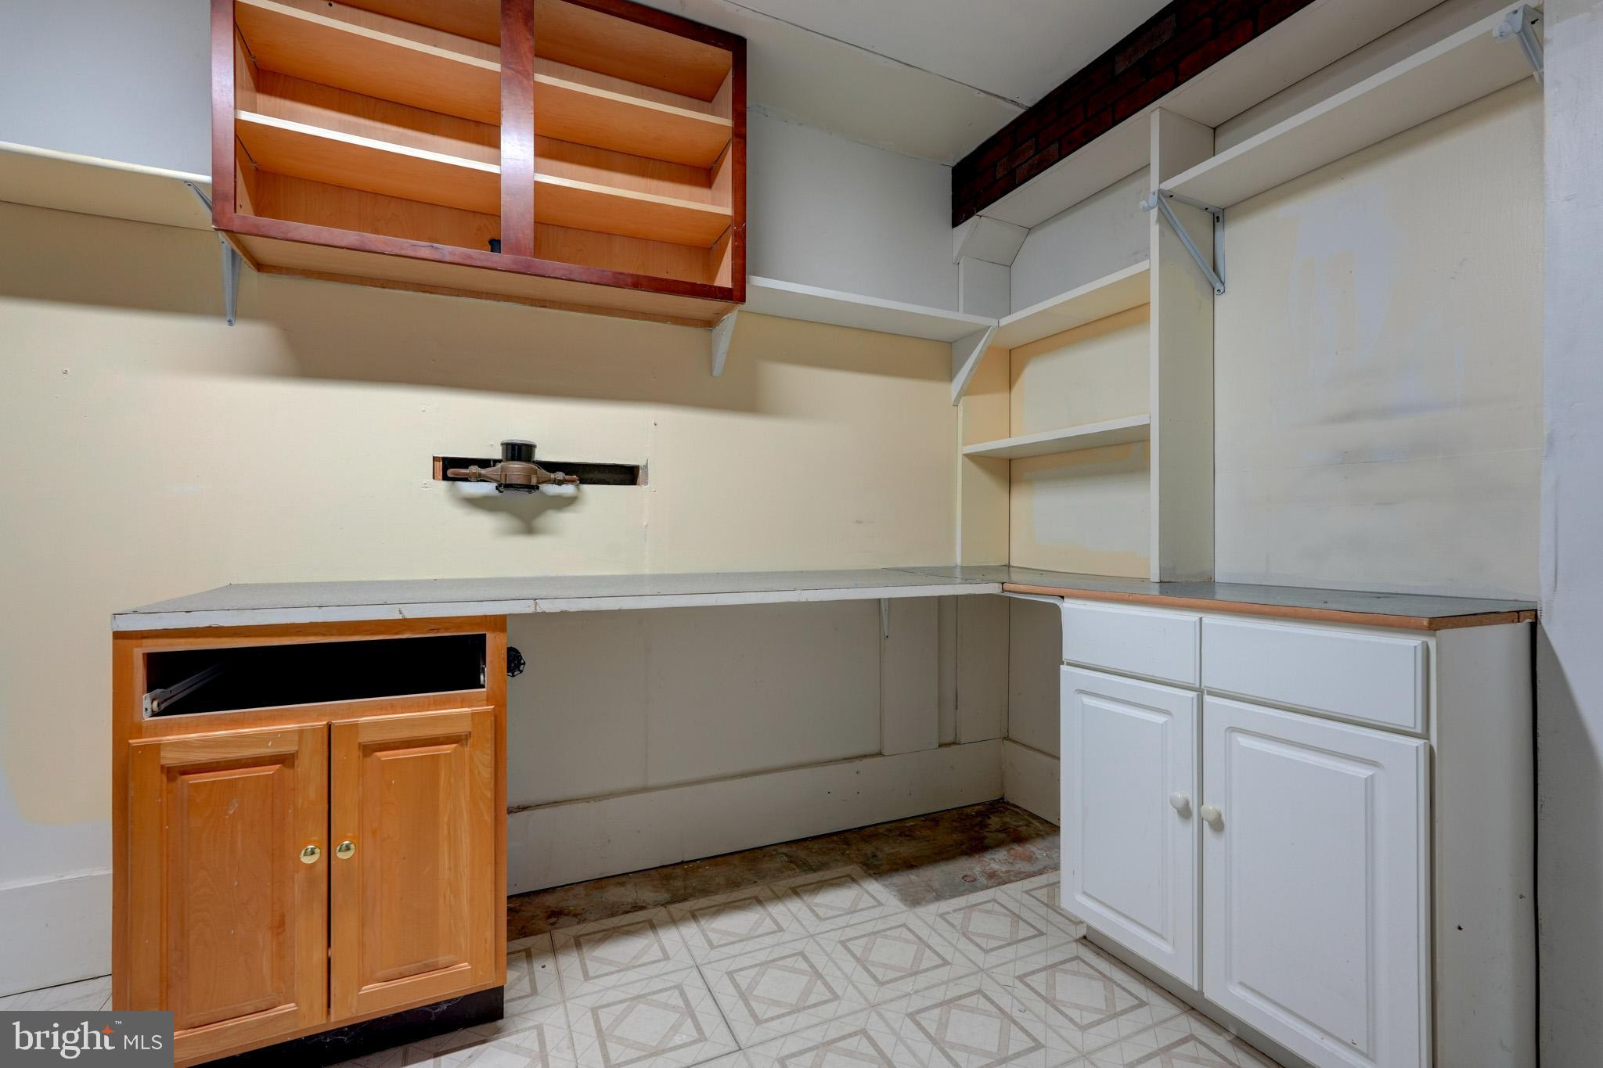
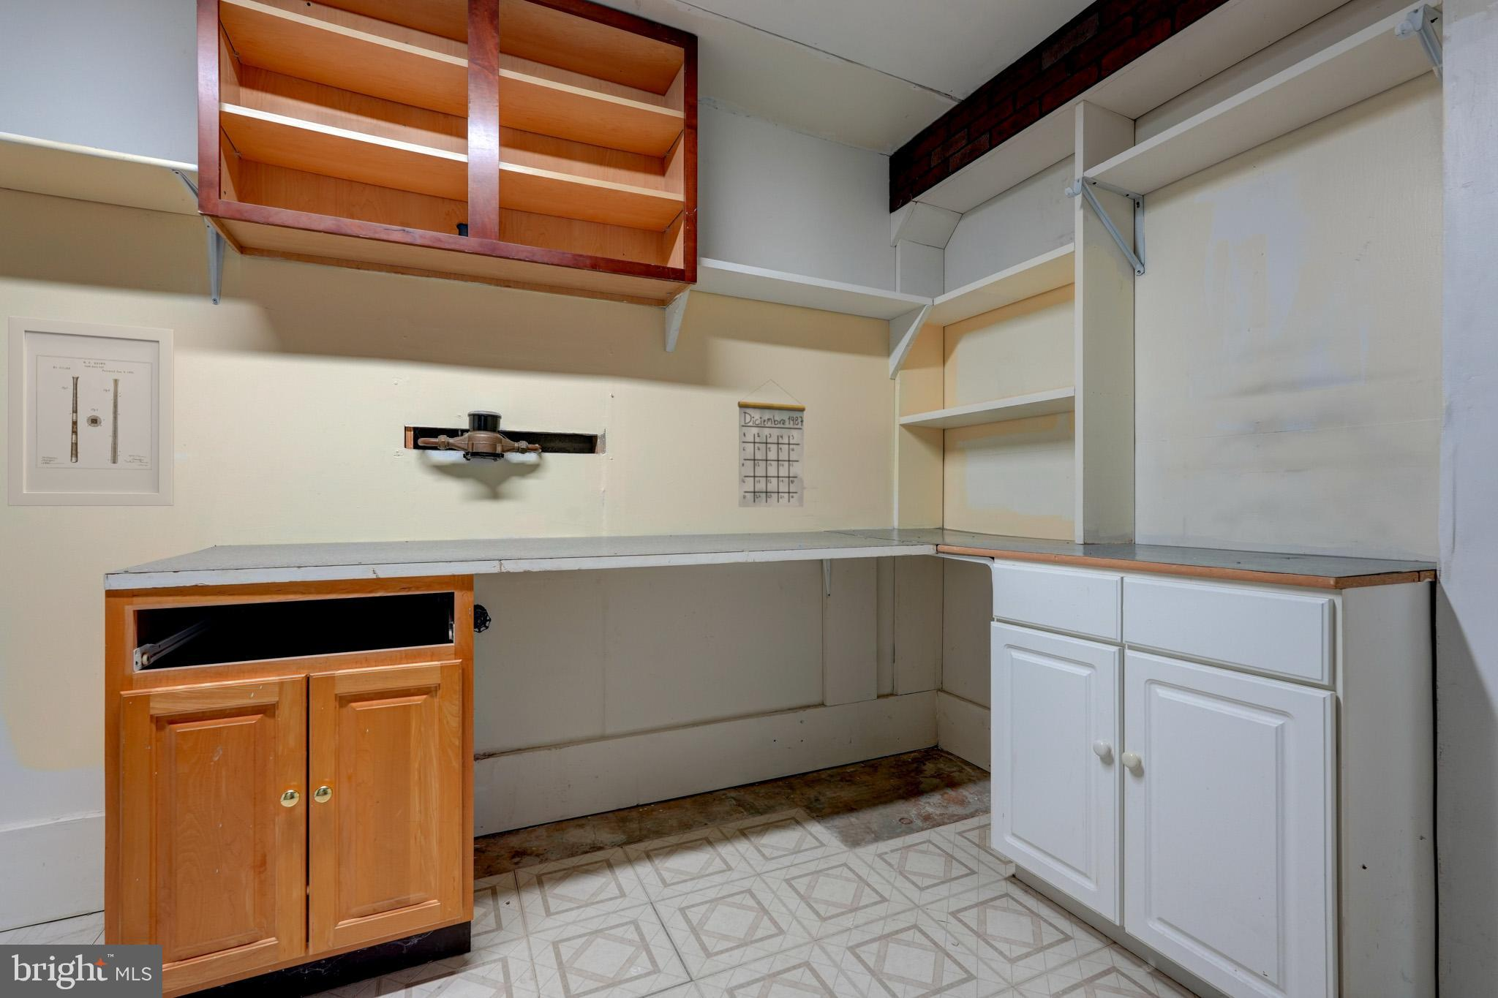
+ wall art (95, 414)
+ calendar (772, 442)
